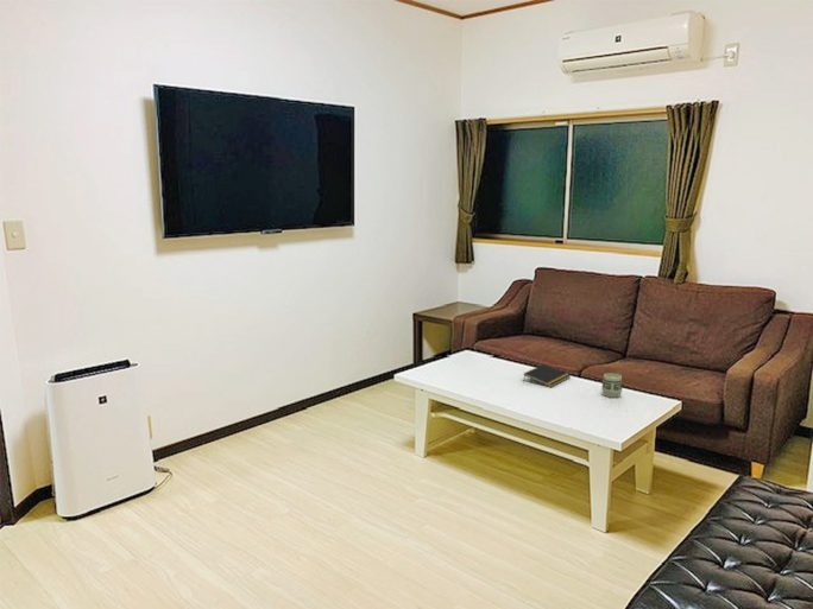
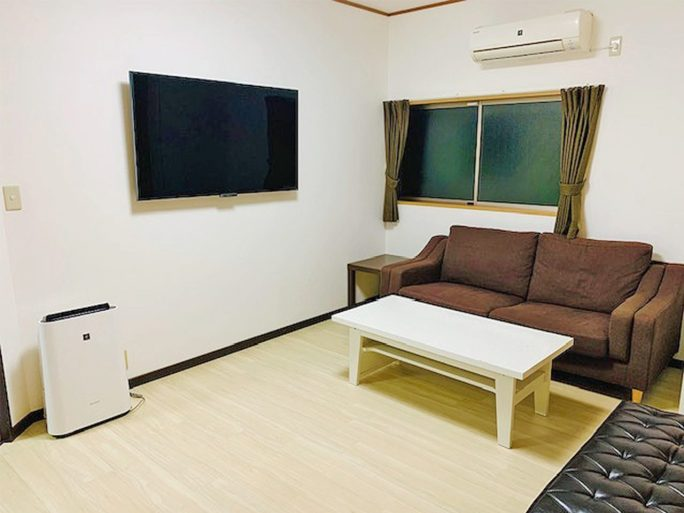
- notepad (547, 375)
- cup (612, 385)
